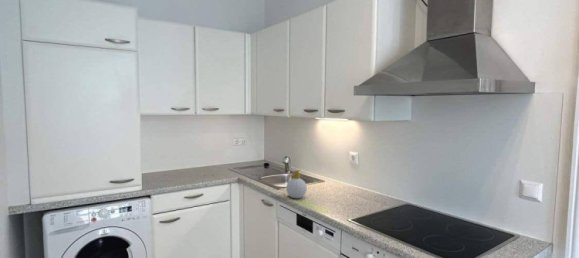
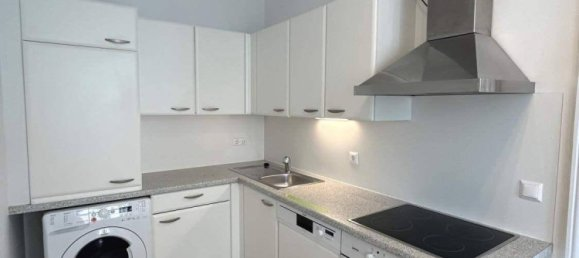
- soap bottle (296, 183)
